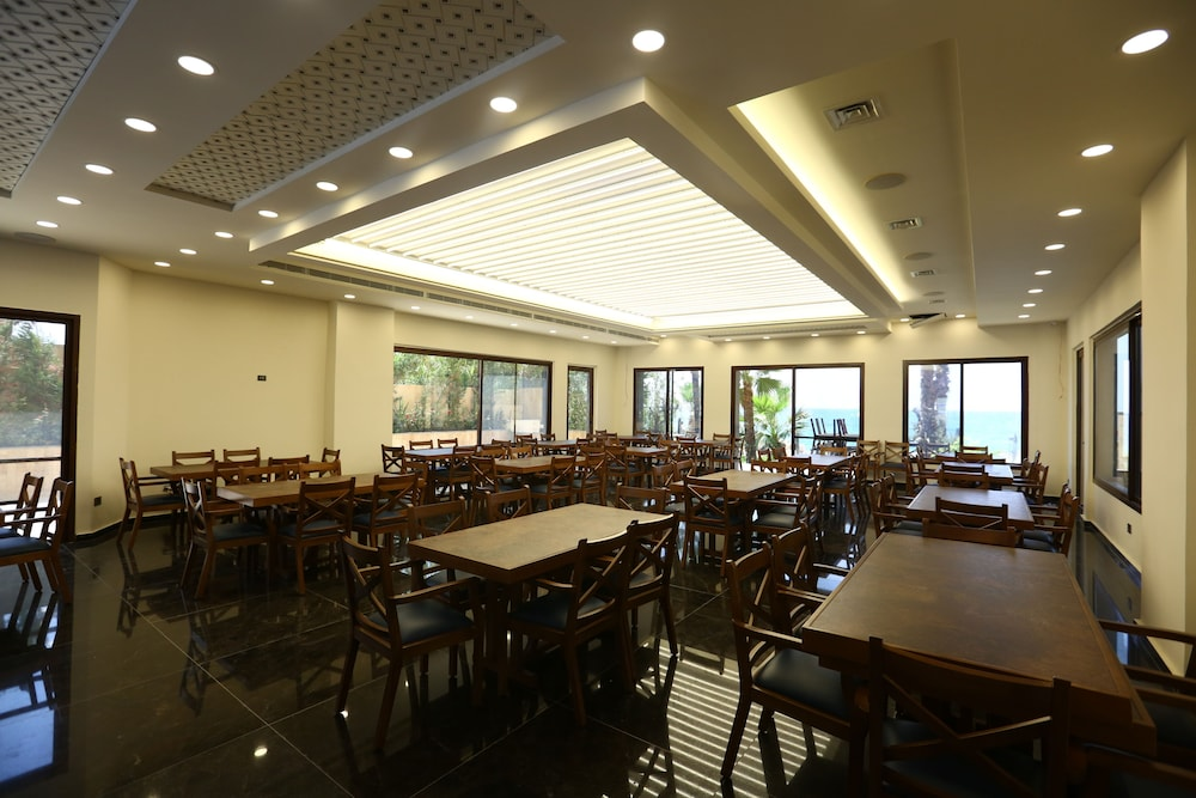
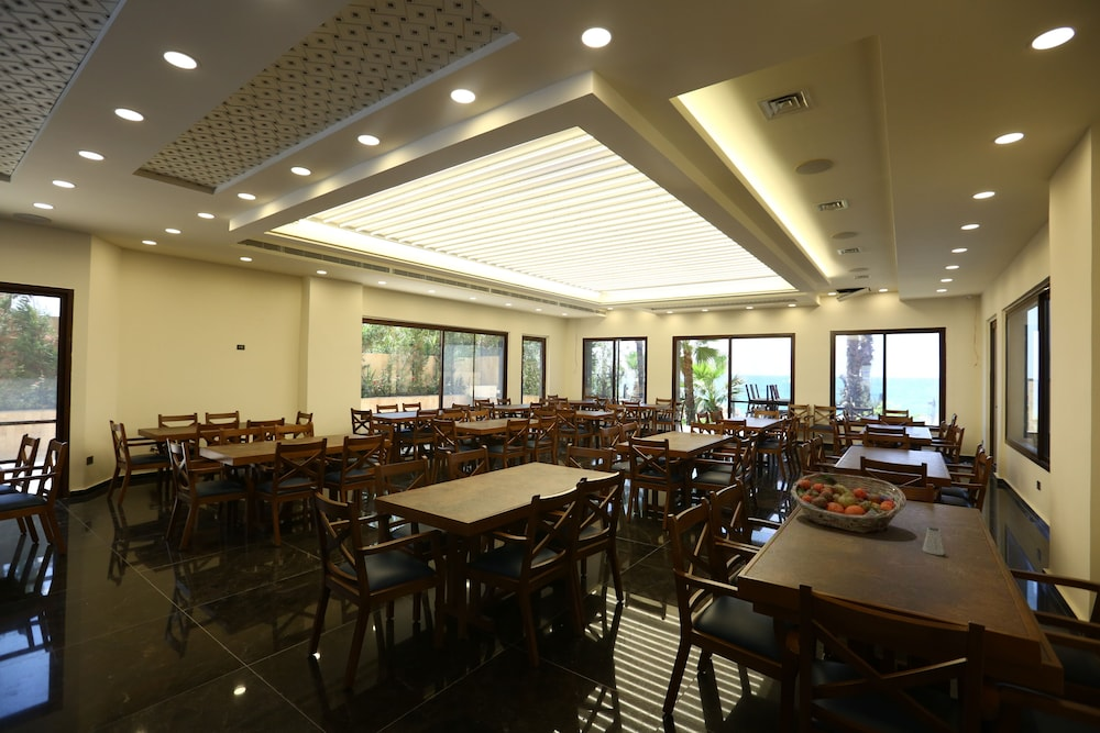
+ fruit basket (845, 501)
+ saltshaker (933, 540)
